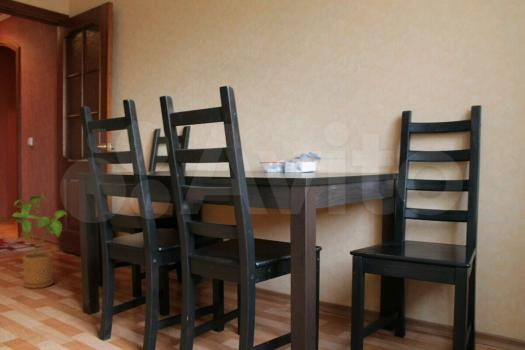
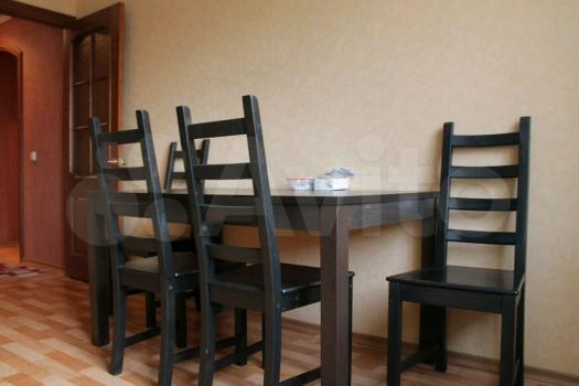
- house plant (41, 240)
